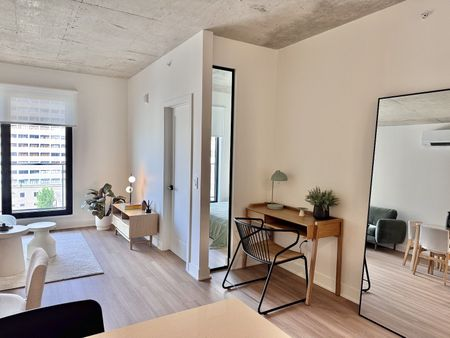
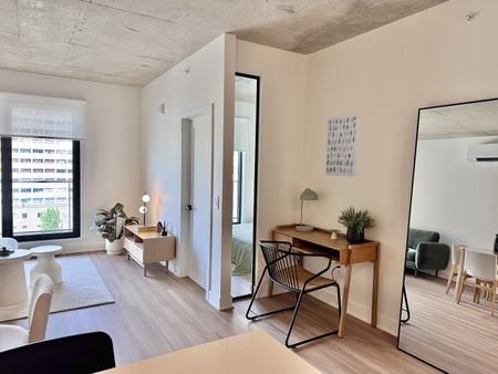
+ wall art (341, 146)
